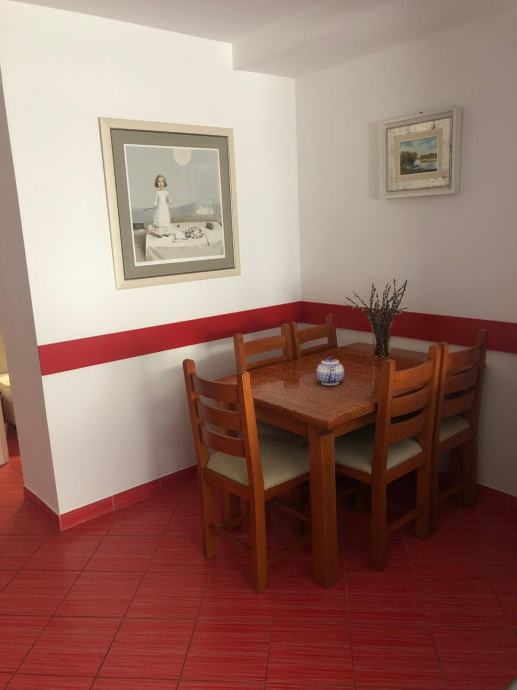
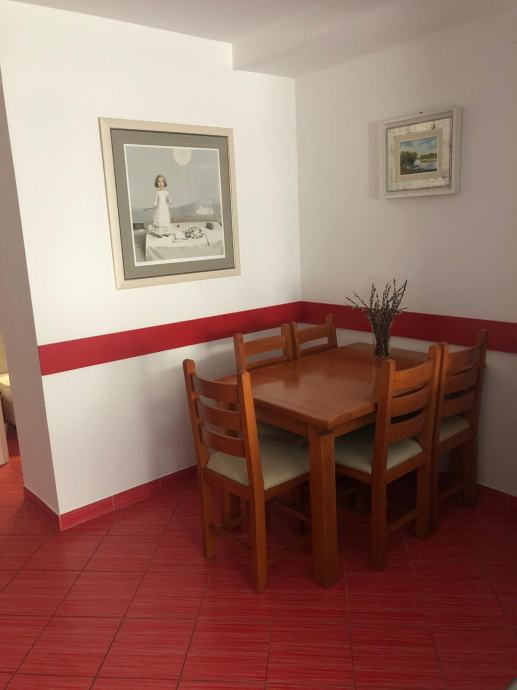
- teapot (330, 369)
